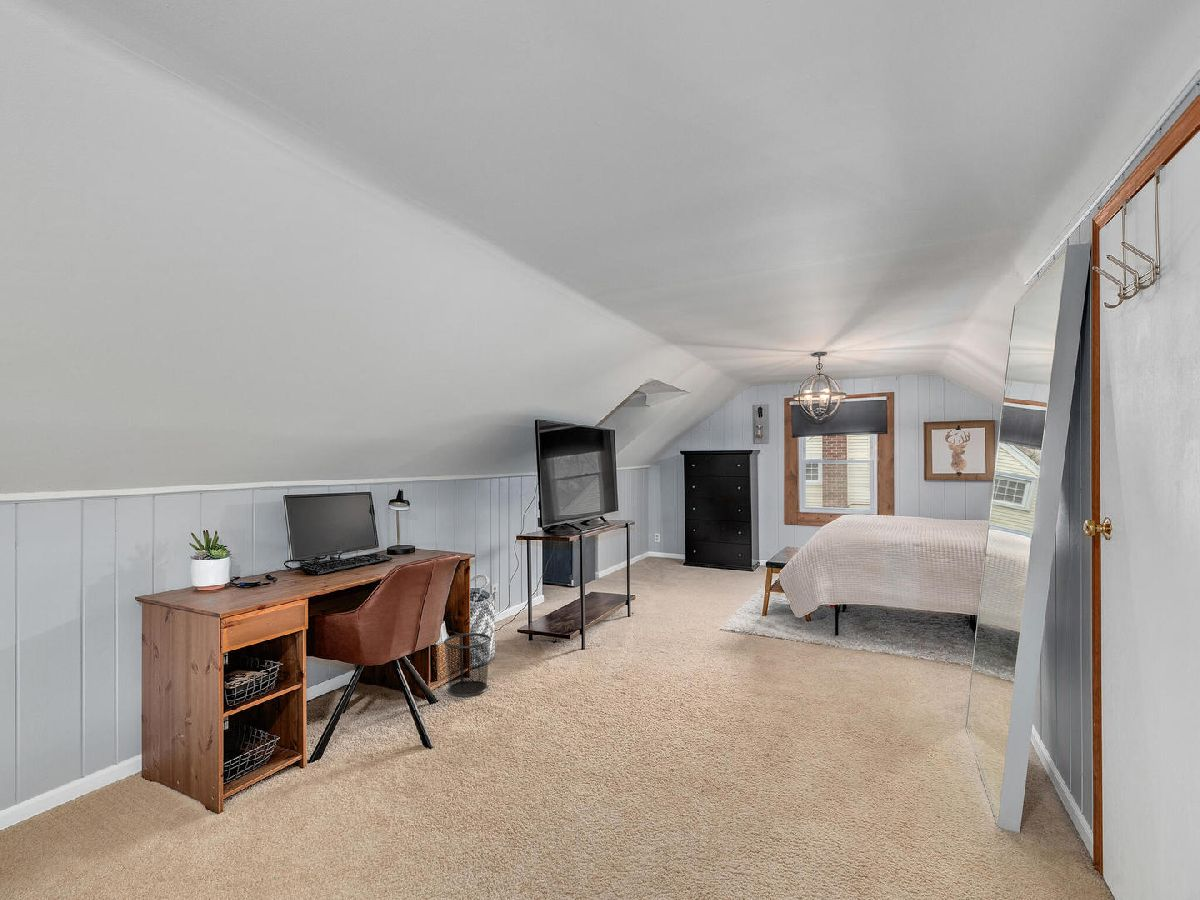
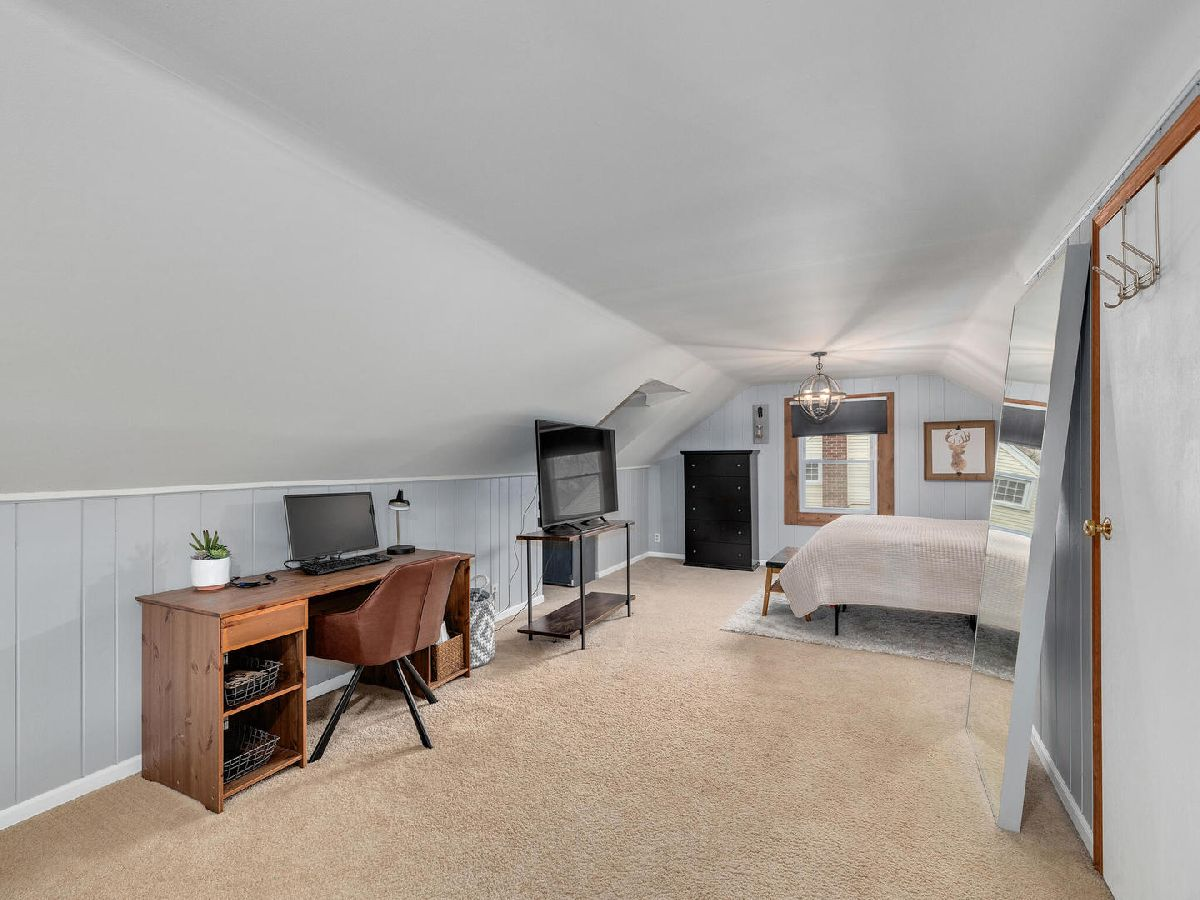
- waste bin (467, 663)
